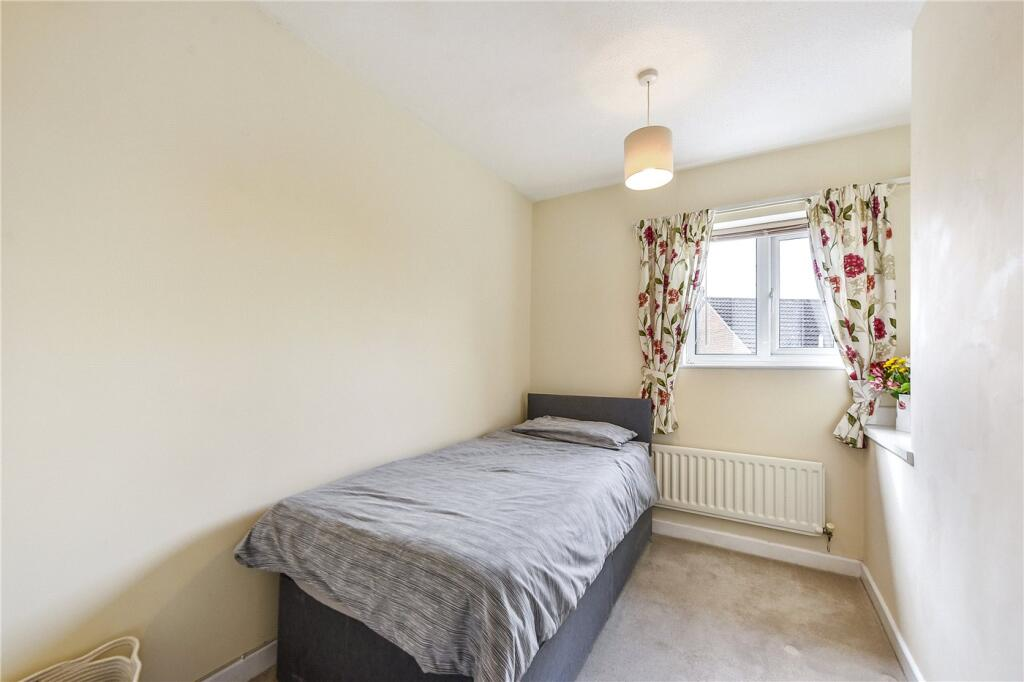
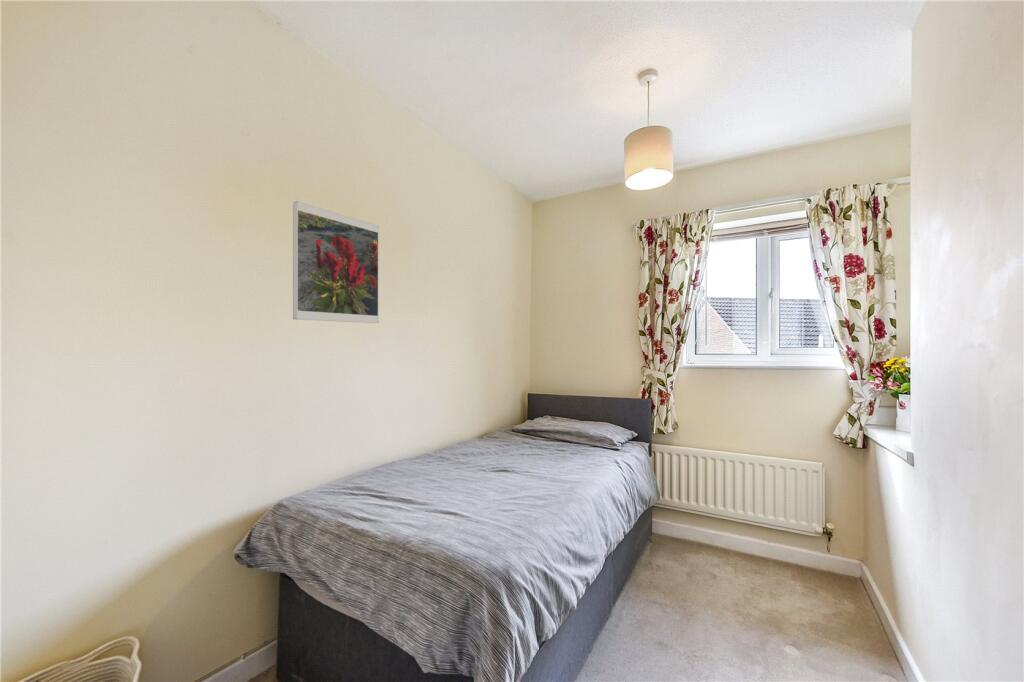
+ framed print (339, 268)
